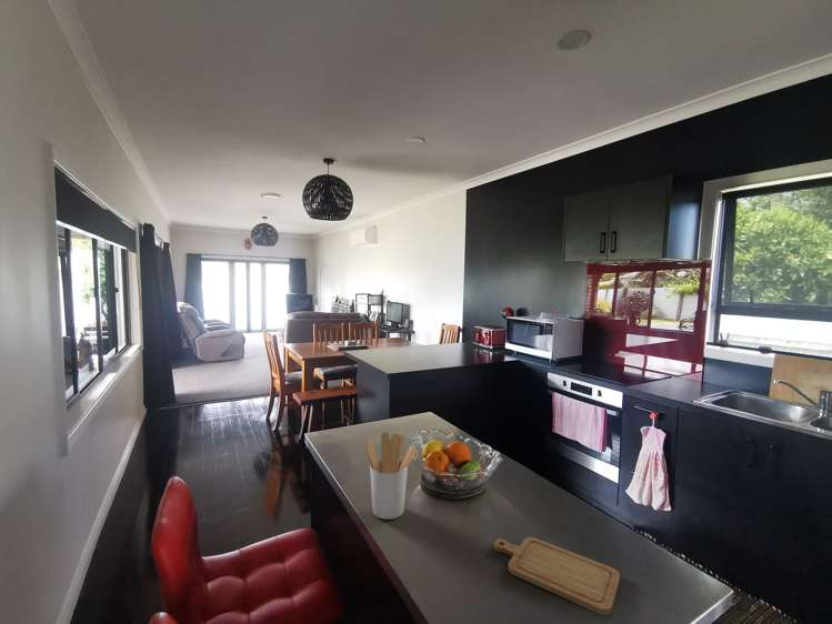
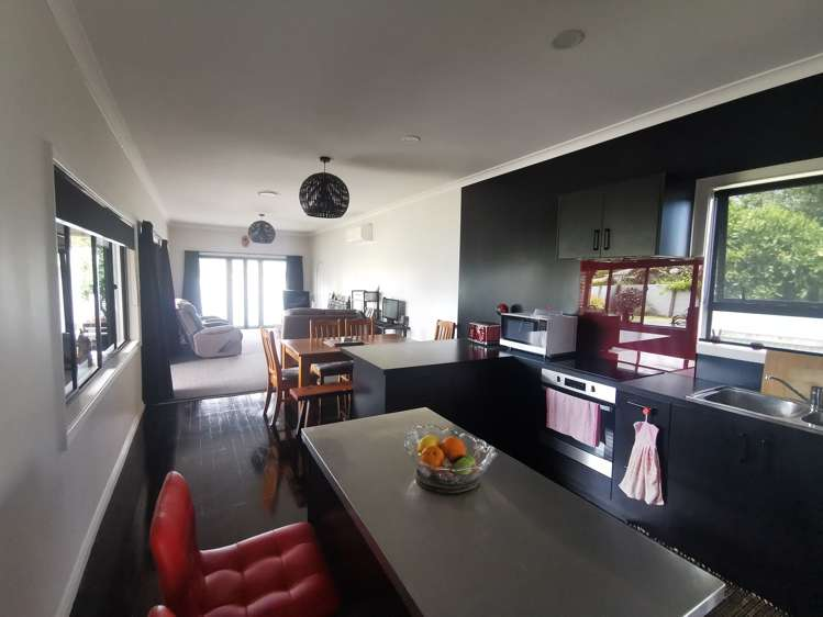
- chopping board (550, 565)
- utensil holder (390, 472)
